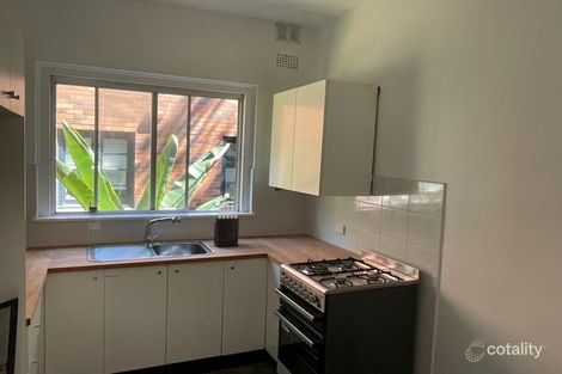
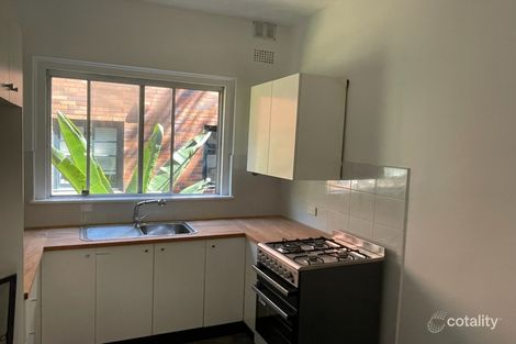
- knife block (226, 223)
